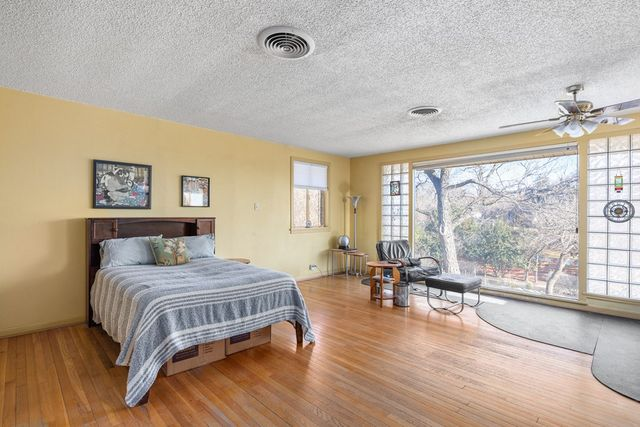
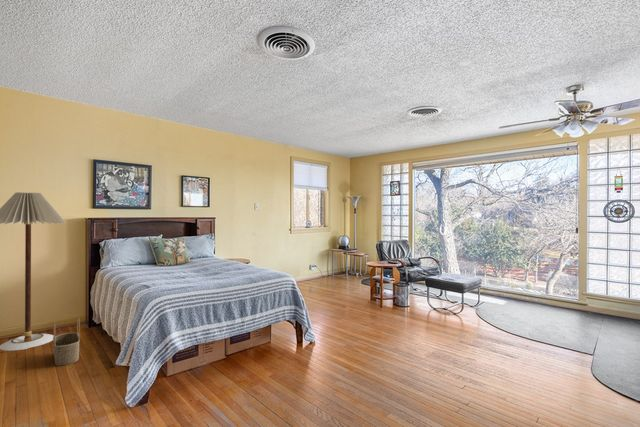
+ floor lamp (28, 267)
+ wicker basket (66, 338)
